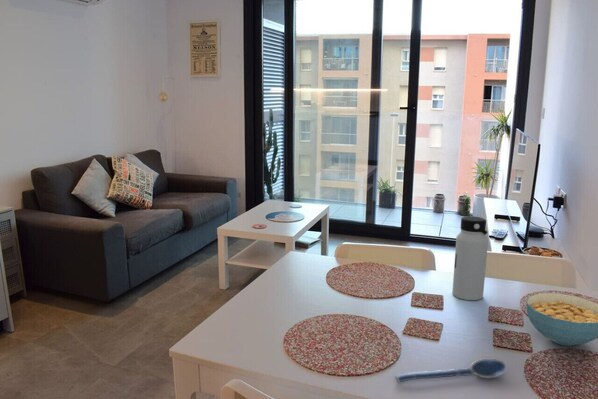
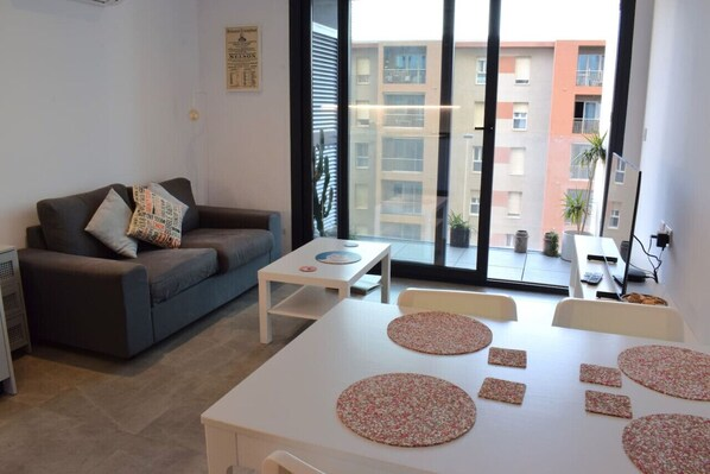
- spoon (450, 370)
- cereal bowl (564, 323)
- water bottle (470, 257)
